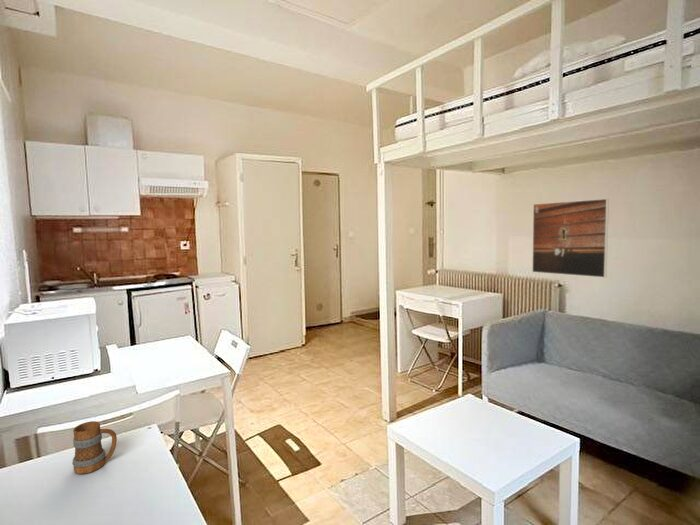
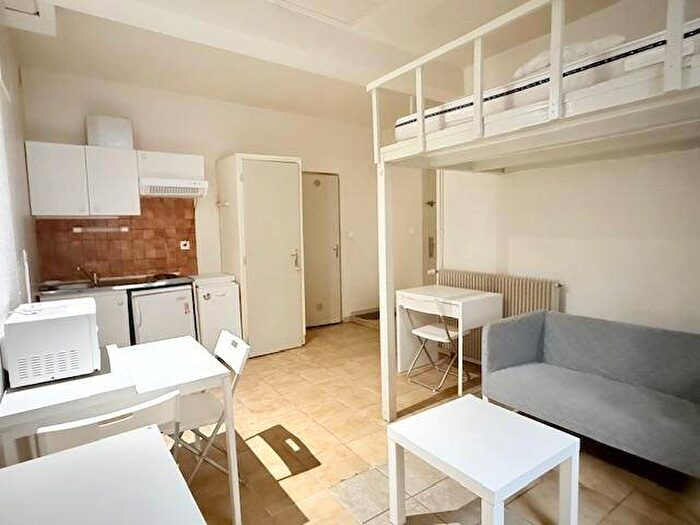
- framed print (567, 238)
- mug (94, 445)
